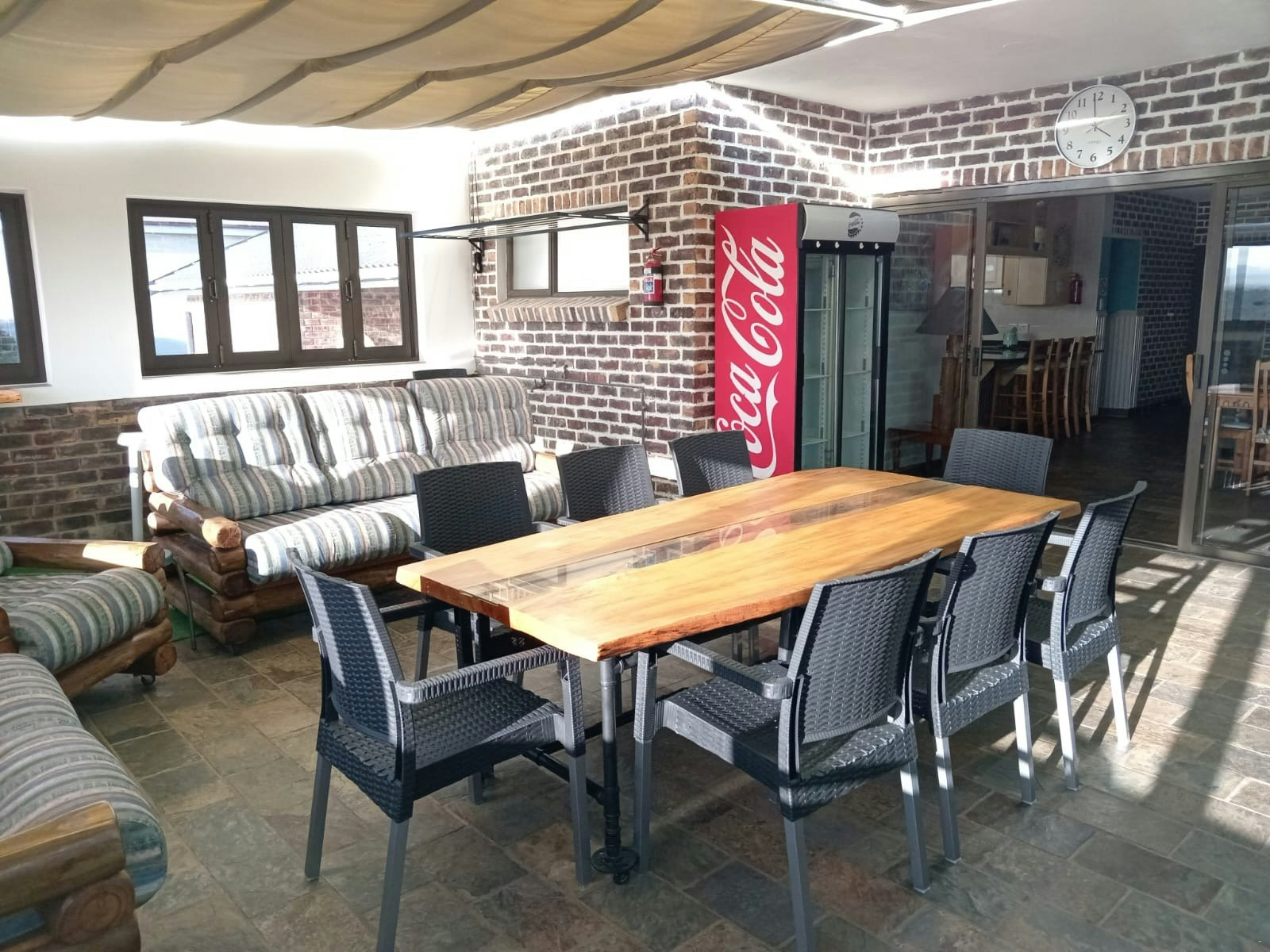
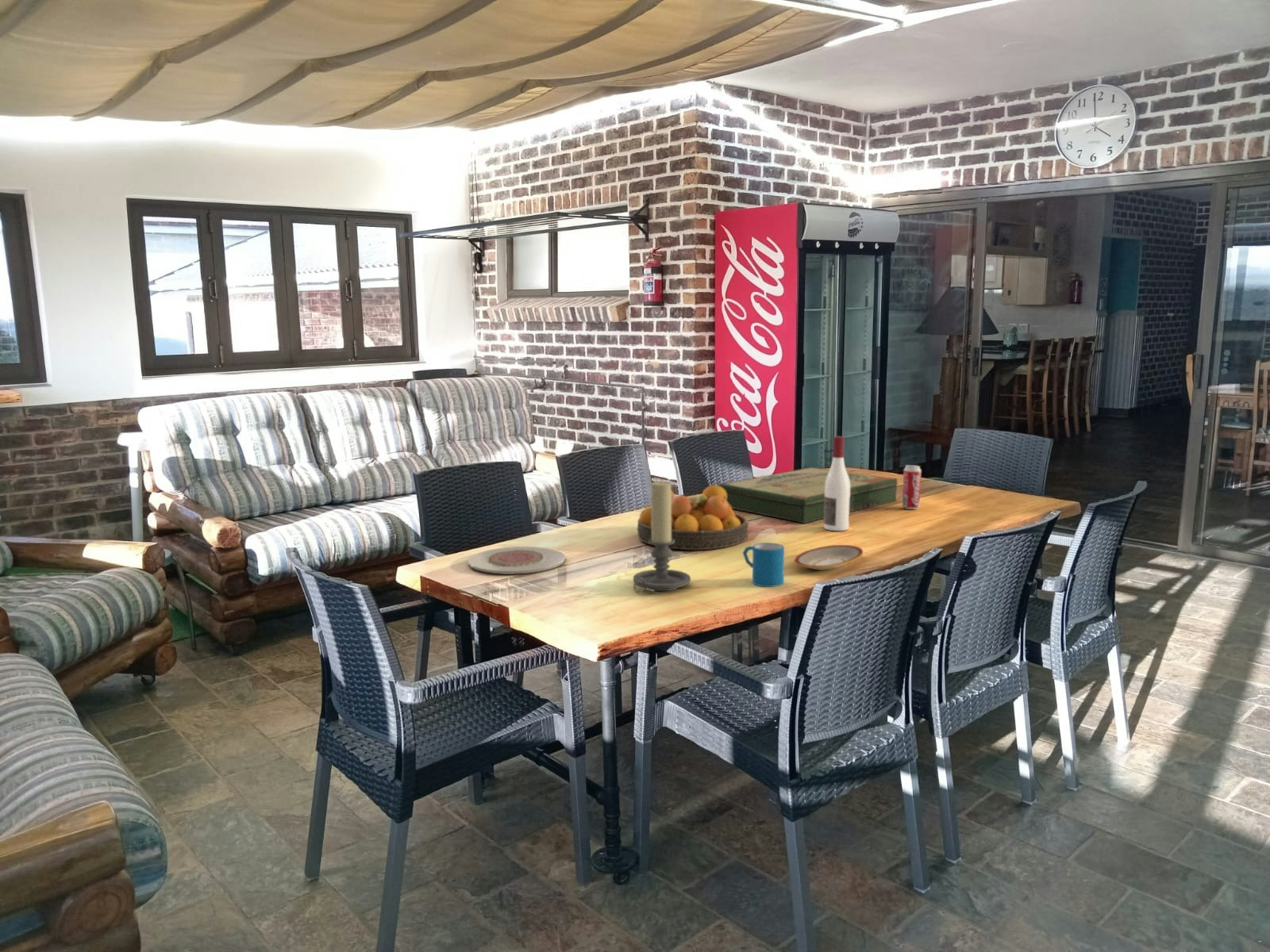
+ alcohol (837, 482)
+ plate (517, 559)
+ candle holder (657, 535)
+ board game (808, 492)
+ mug (761, 563)
+ beverage can (911, 487)
+ plate (829, 559)
+ fruit bowl (692, 512)
